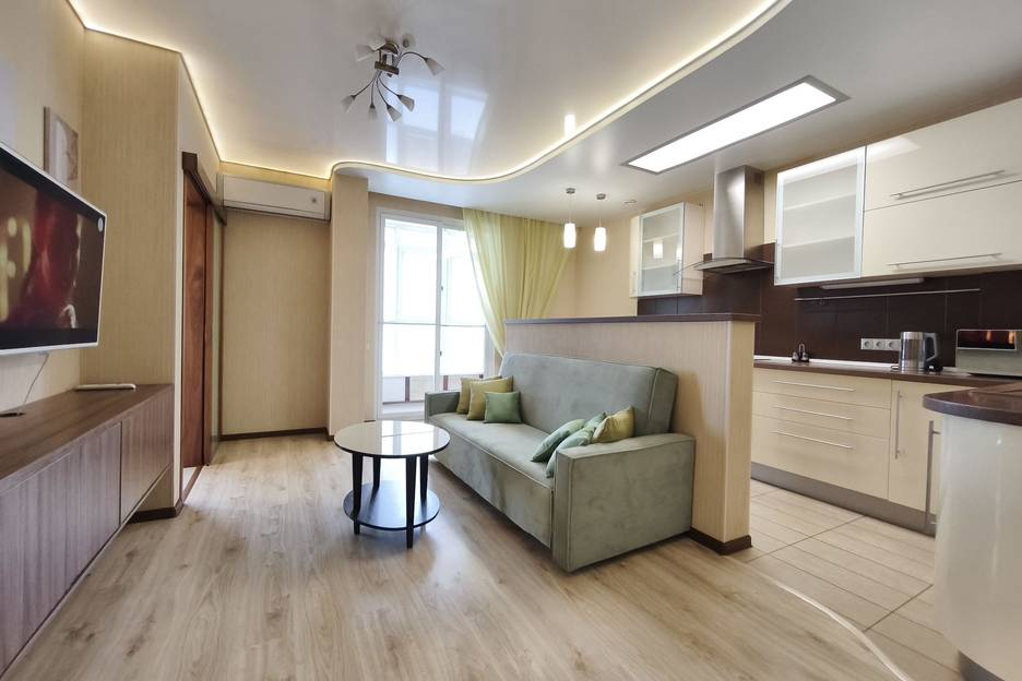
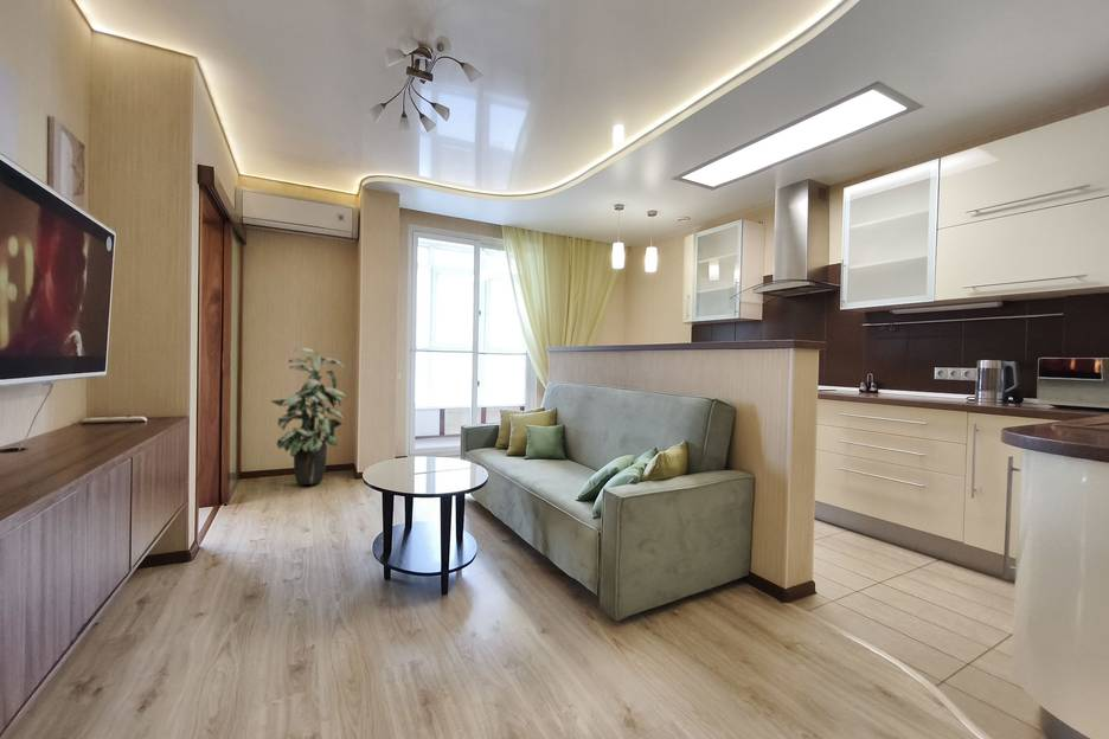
+ indoor plant (308, 416)
